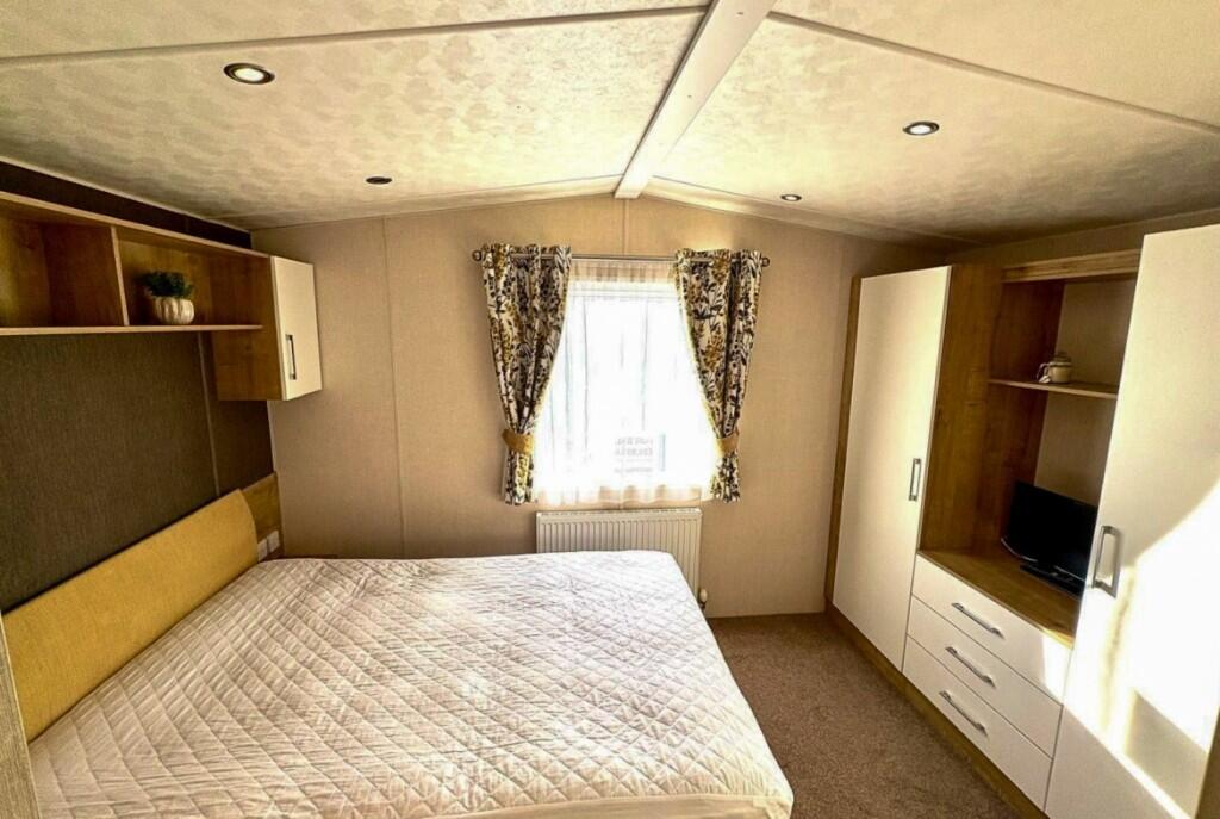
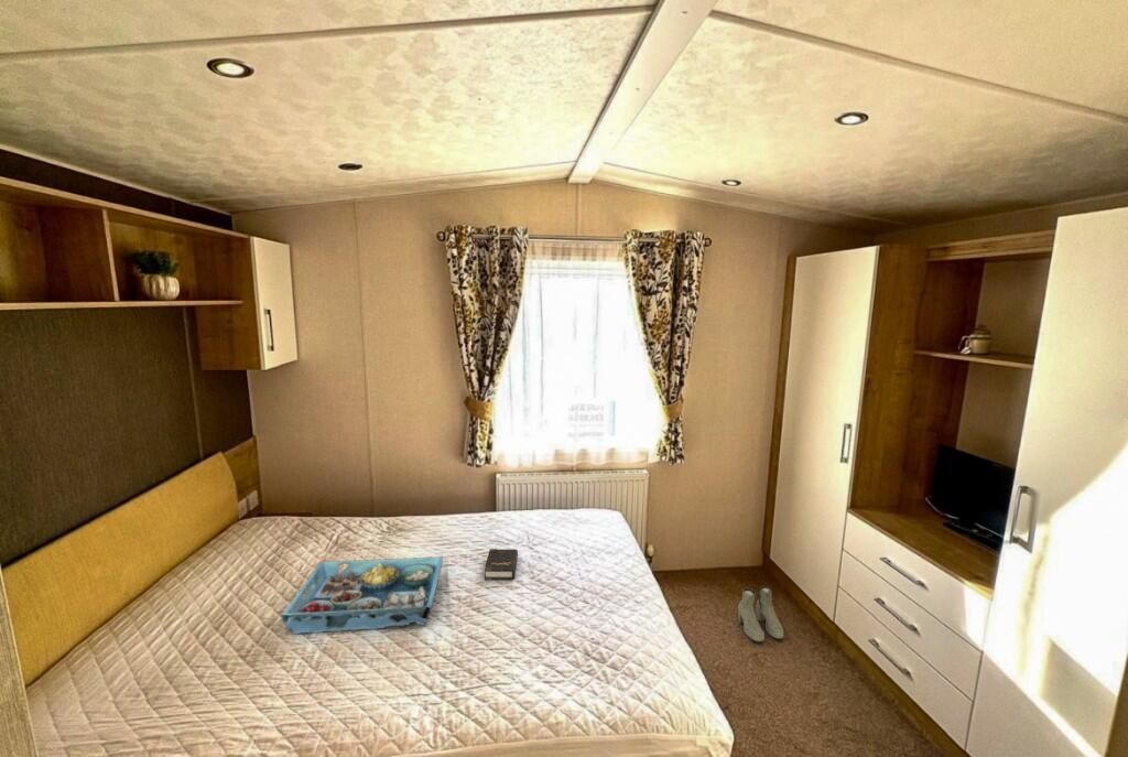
+ serving tray (371, 590)
+ hardback book (501, 563)
+ boots (760, 610)
